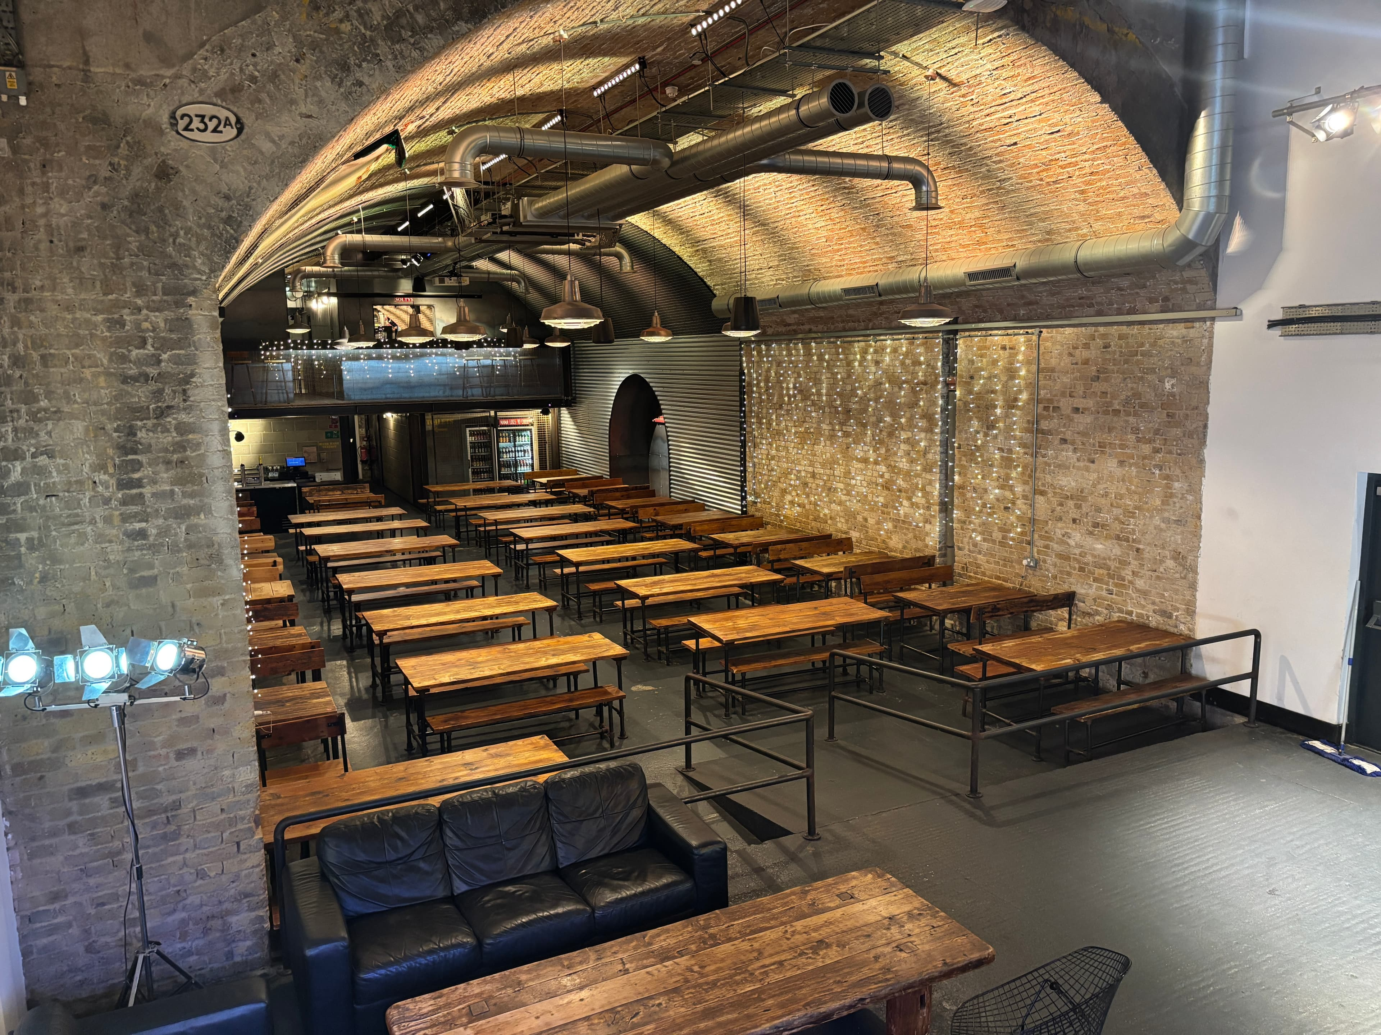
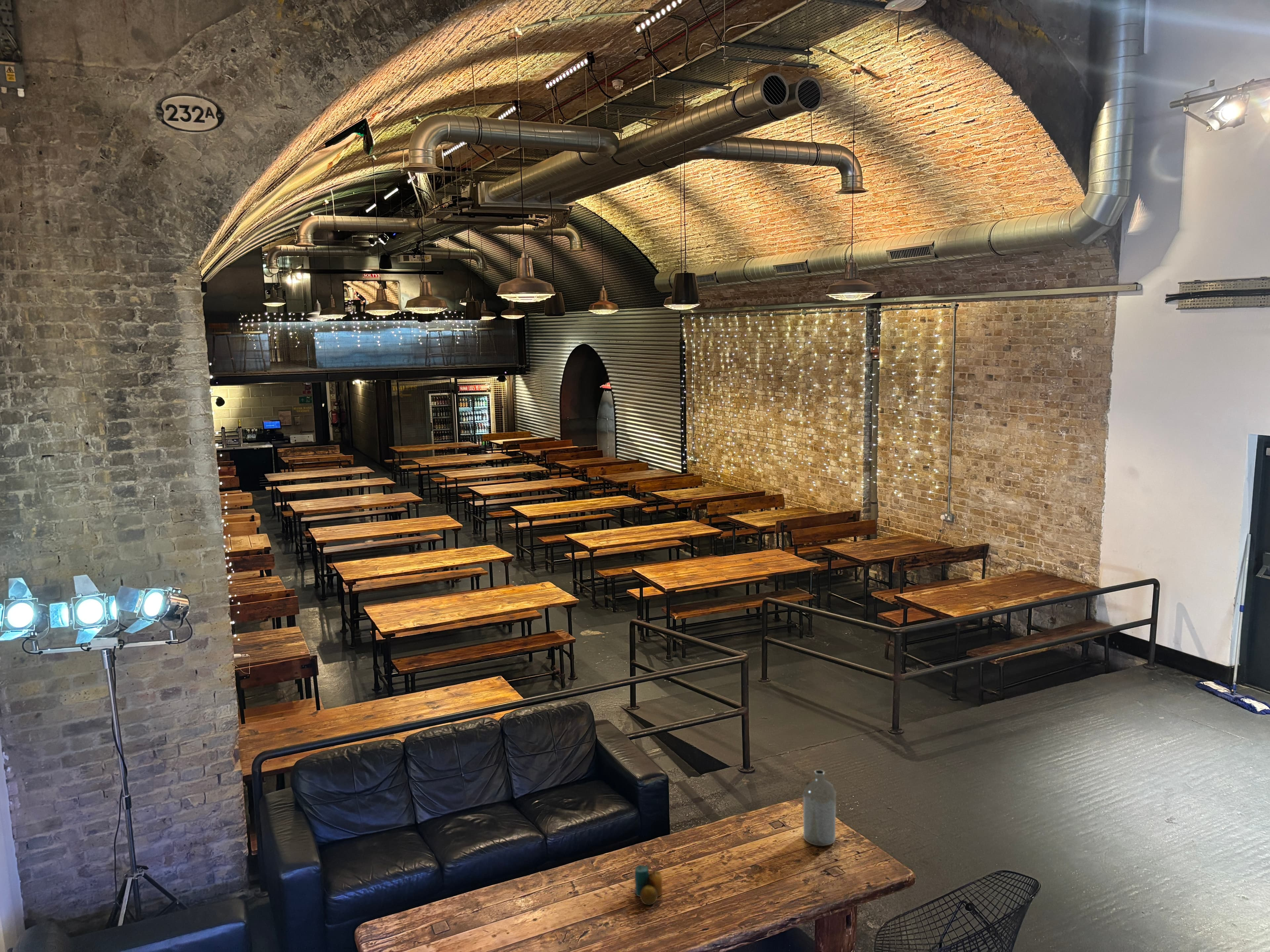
+ candle (651, 883)
+ bottle (819, 806)
